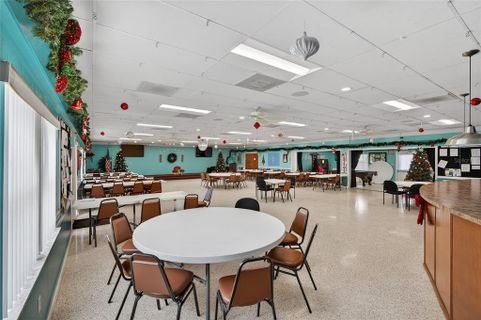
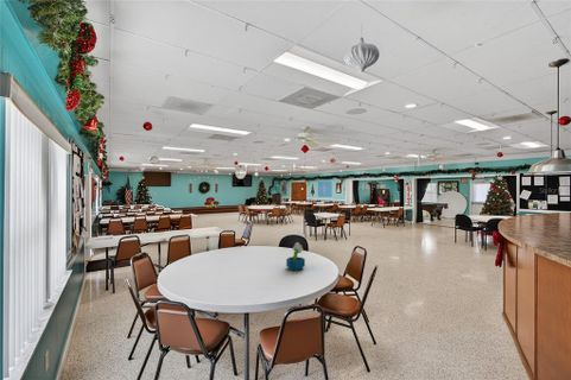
+ decorative plant (296, 255)
